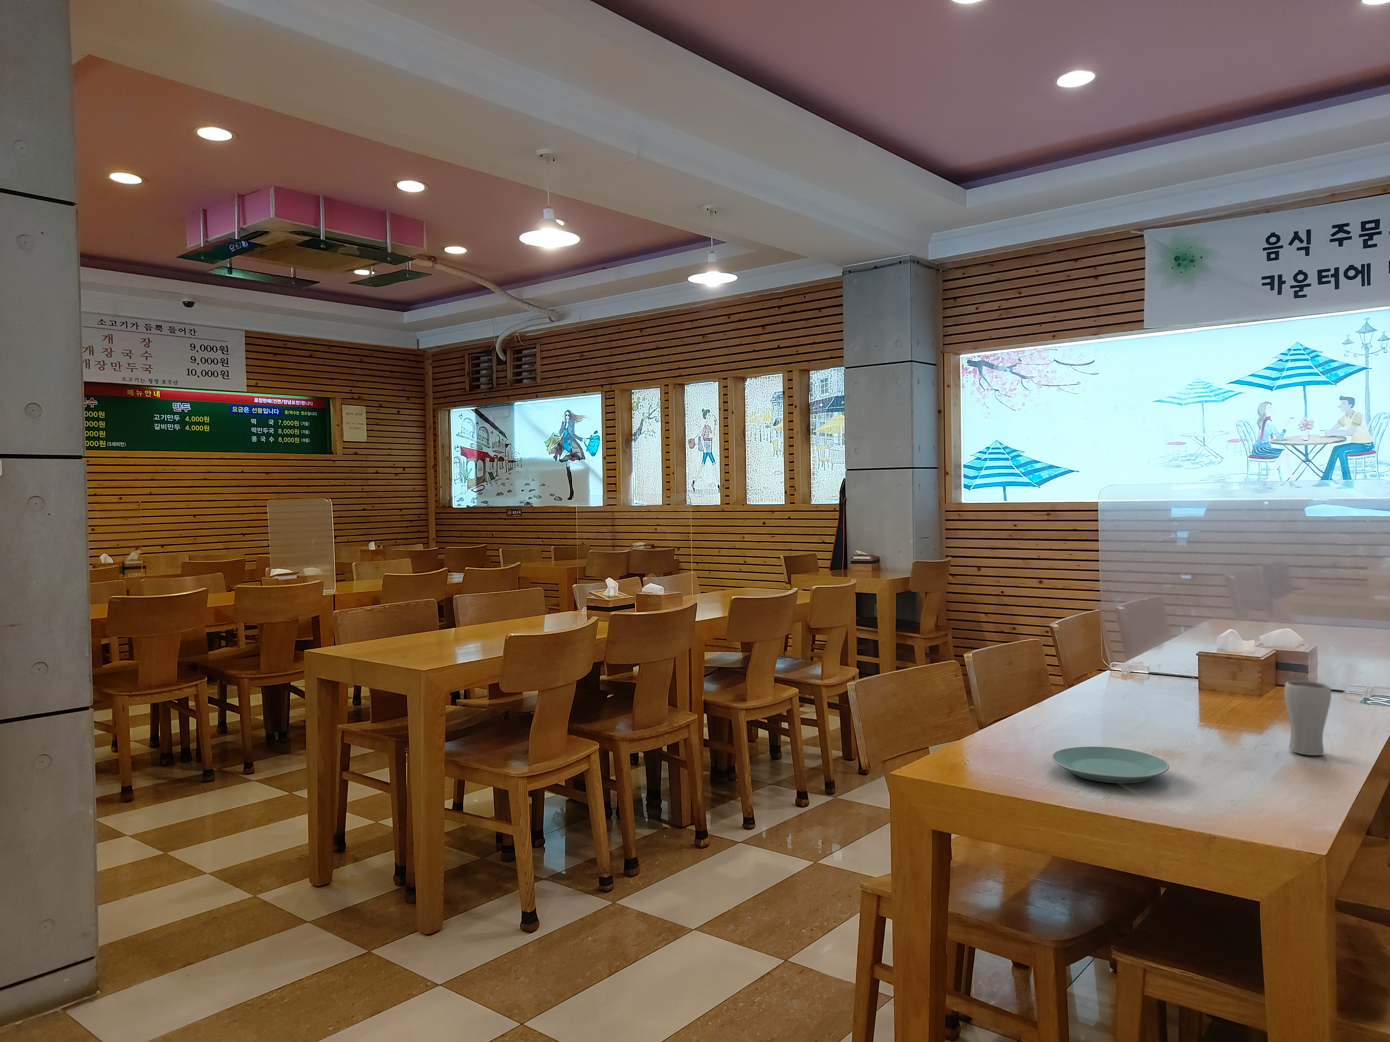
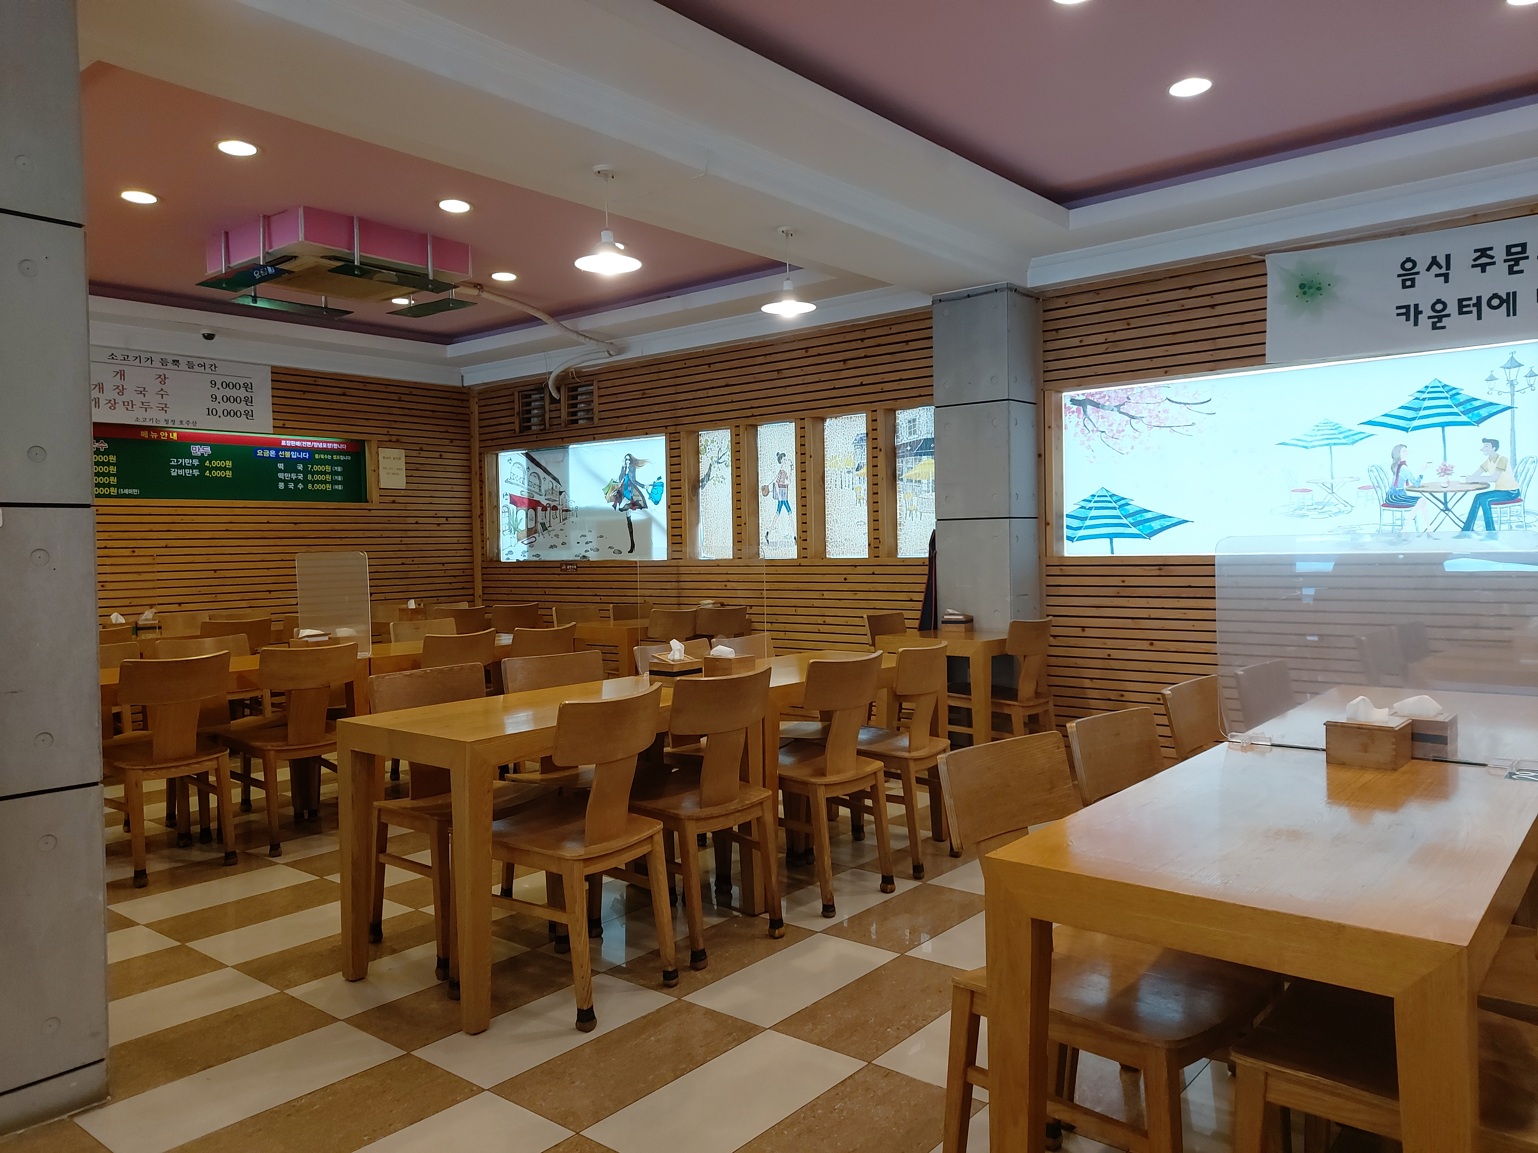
- plate (1109, 766)
- drinking glass (1308, 718)
